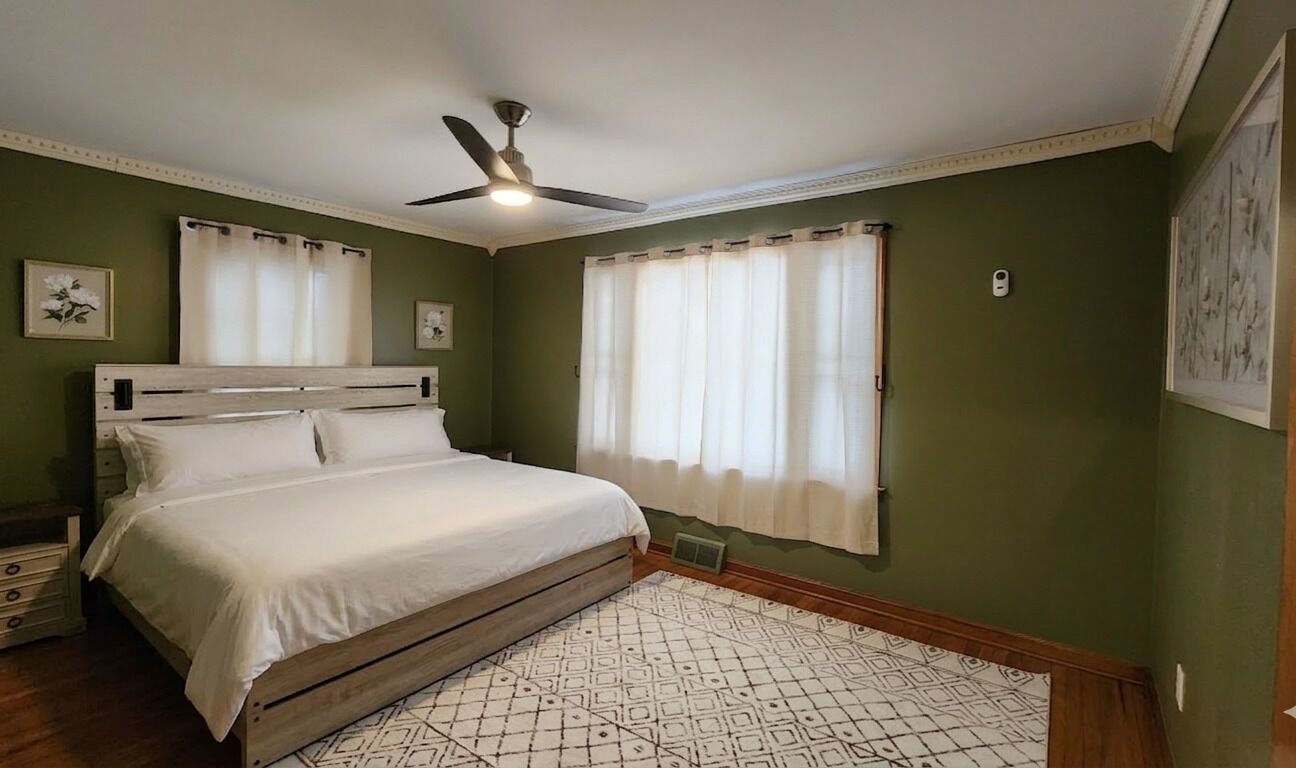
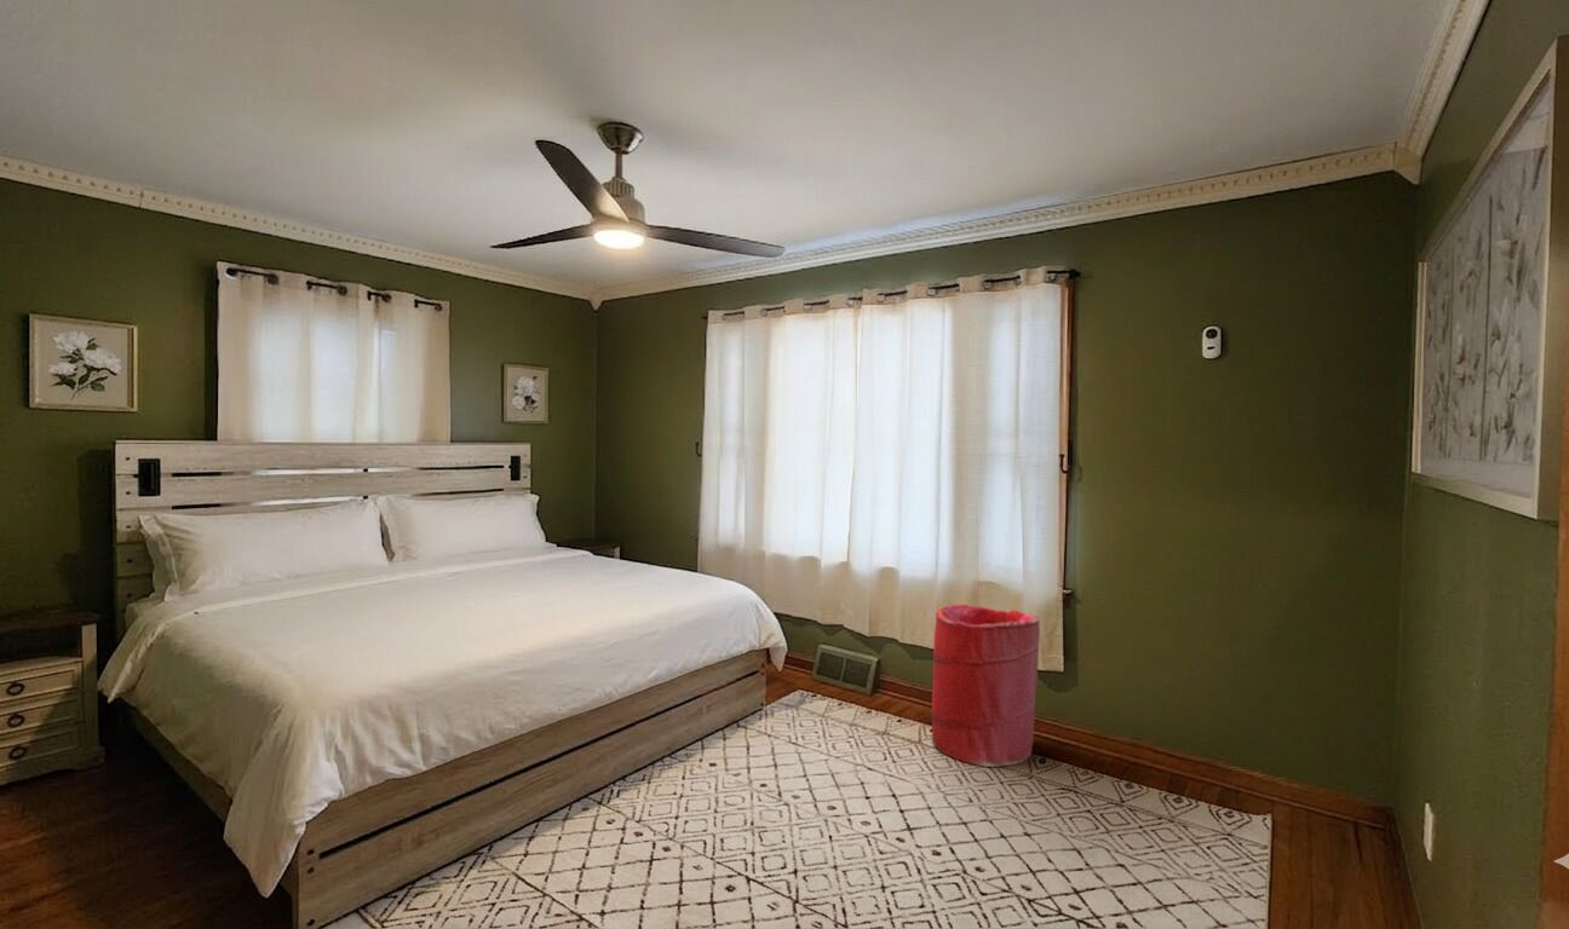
+ laundry hamper (984, 676)
